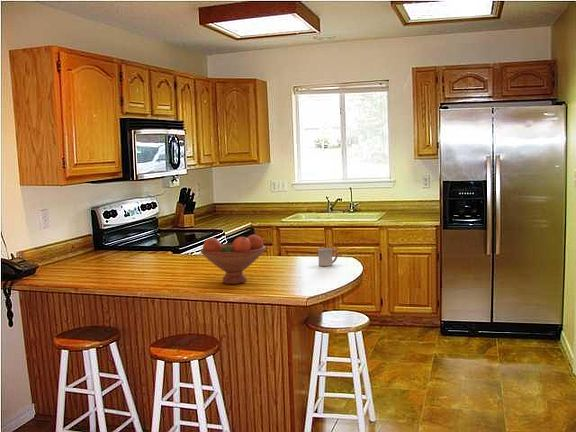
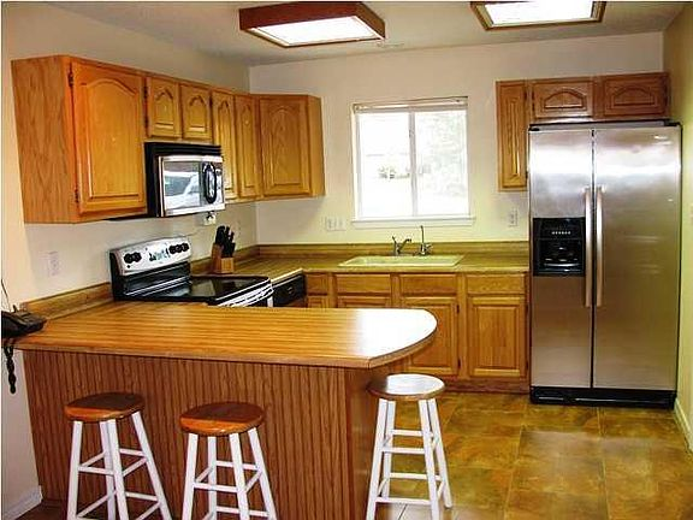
- fruit bowl (233, 258)
- cup (328, 256)
